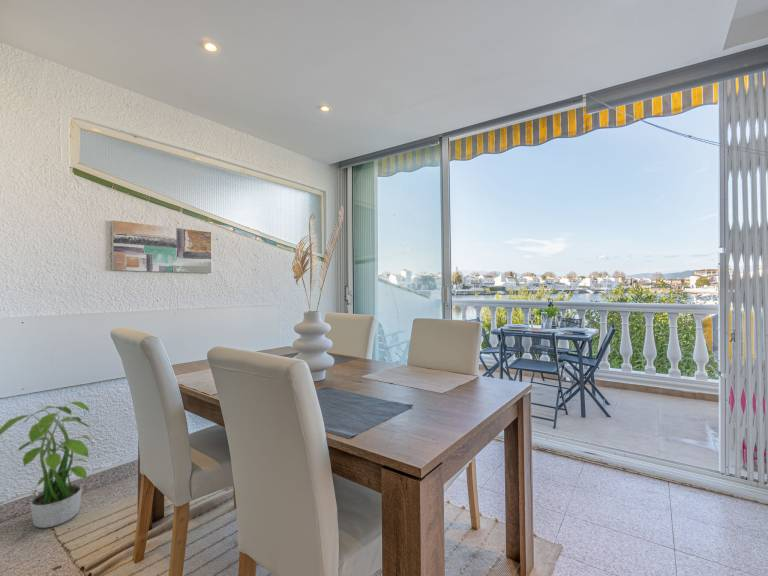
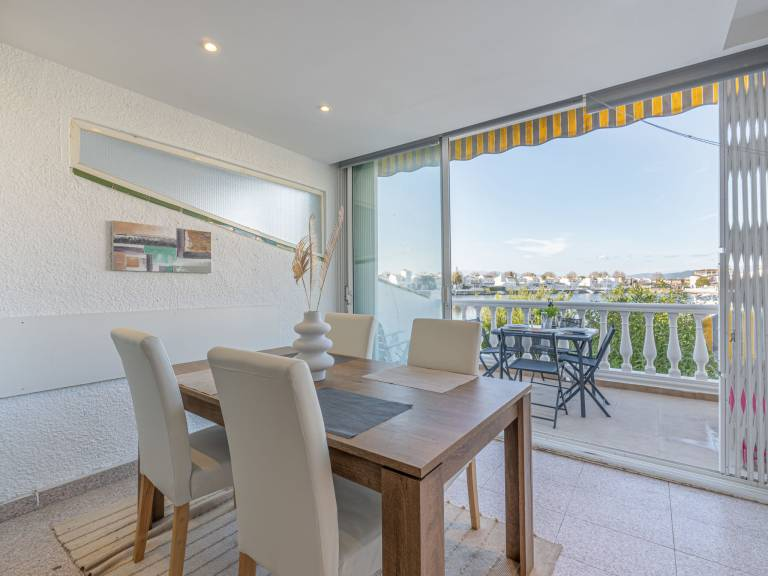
- potted plant (47, 464)
